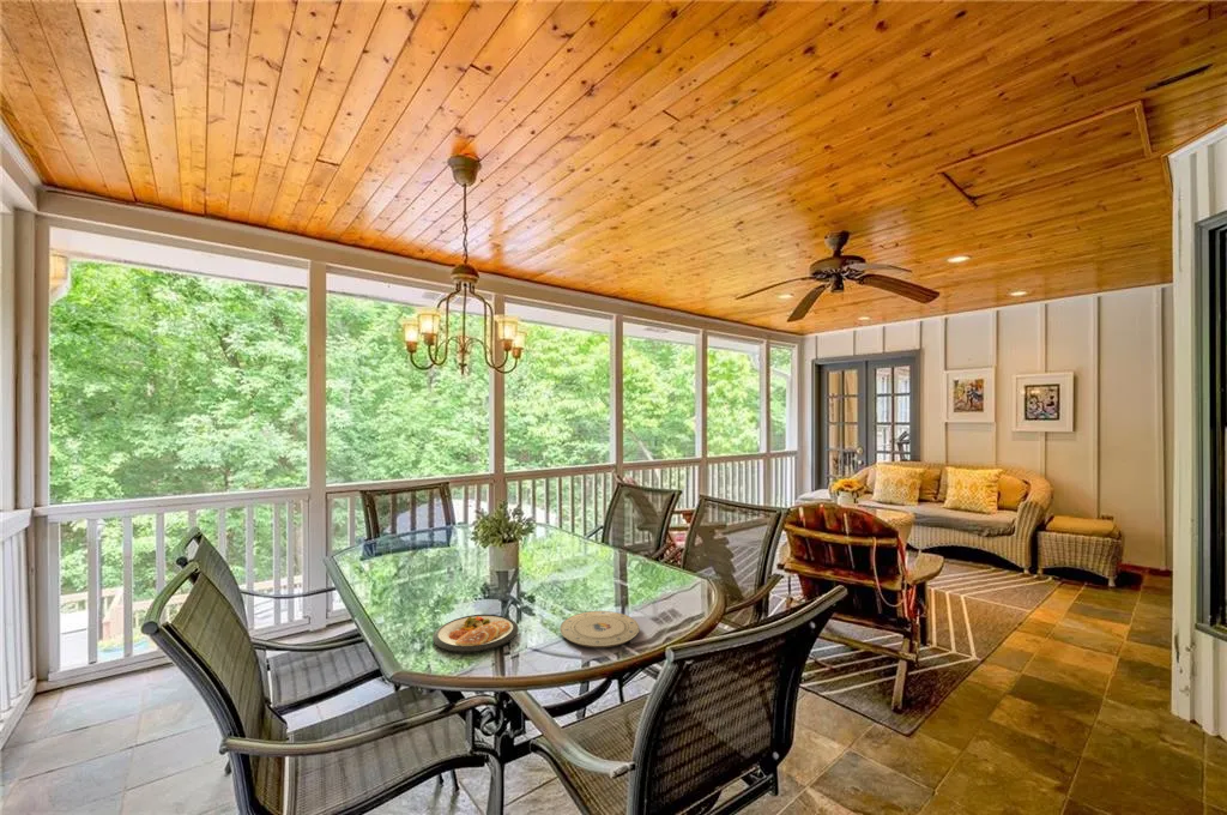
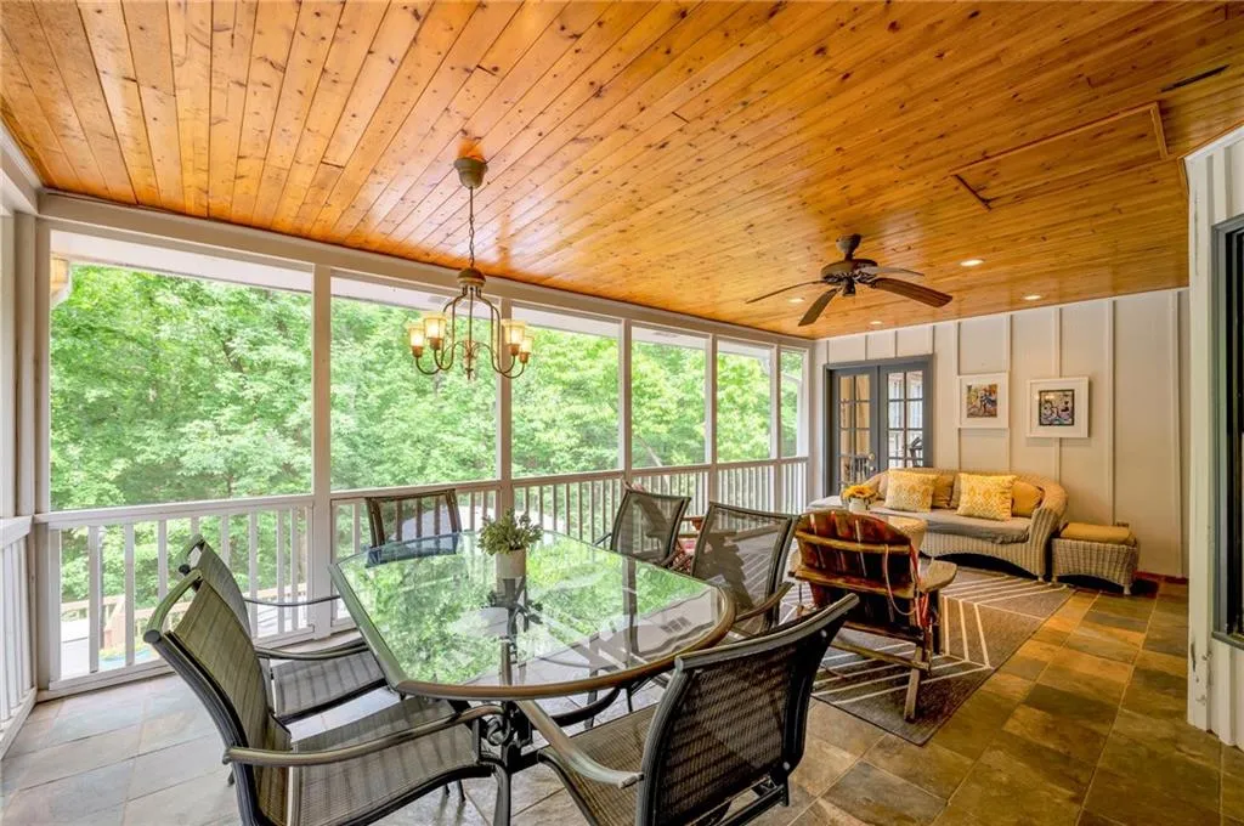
- dish (476, 629)
- plate (599, 628)
